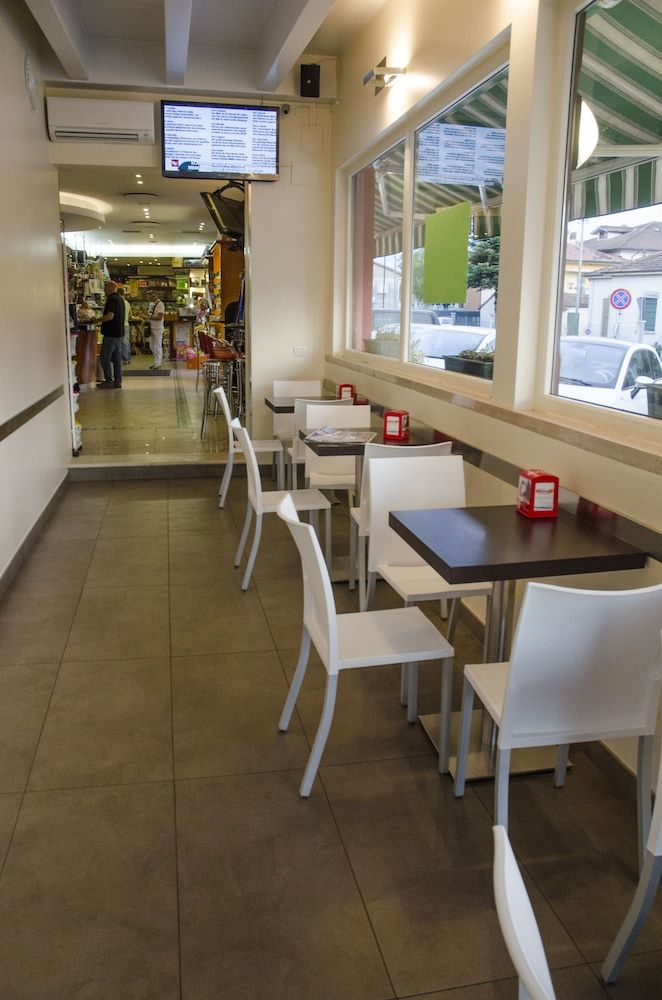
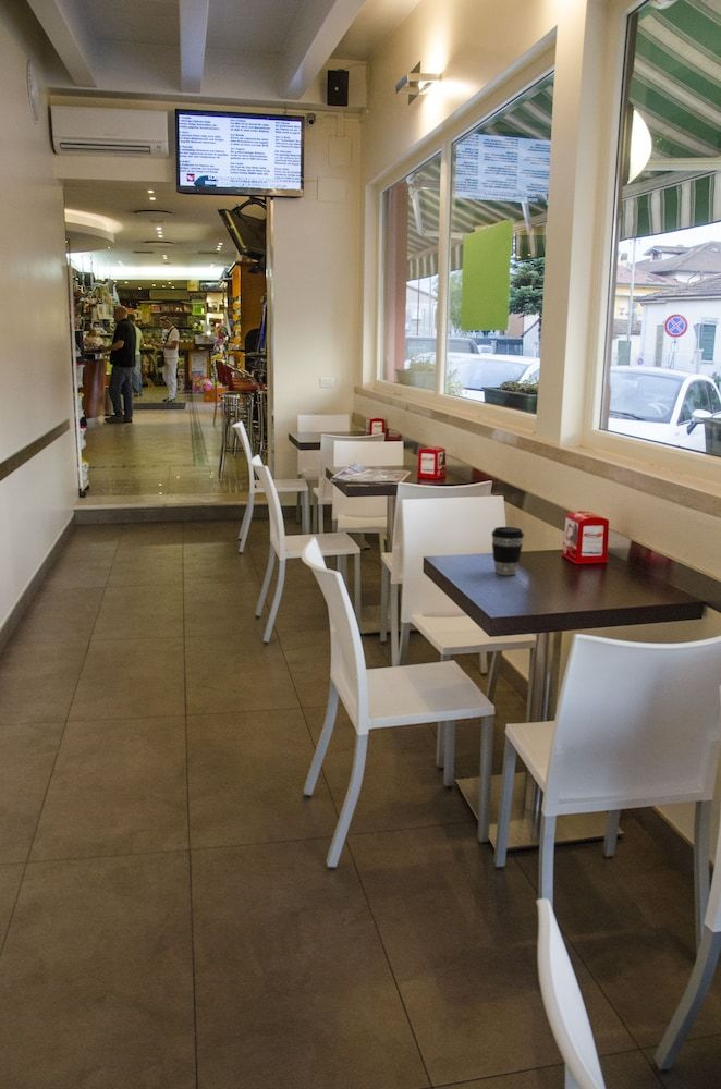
+ coffee cup (506, 551)
